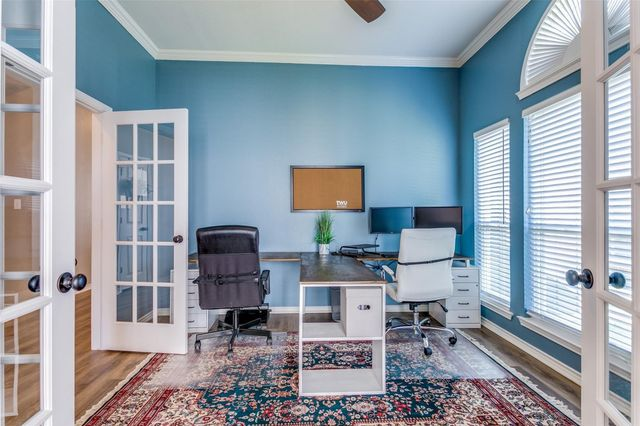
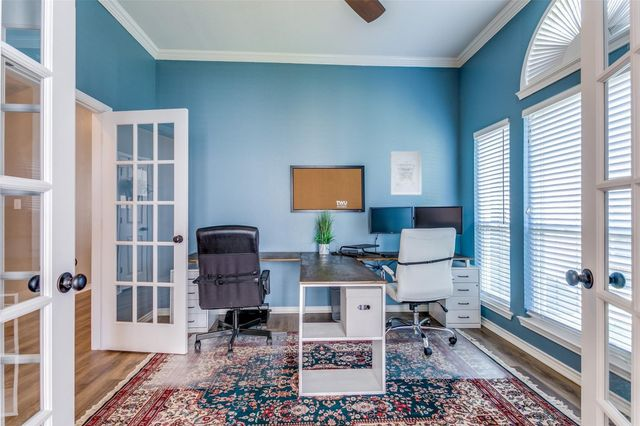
+ wall art (406, 173)
